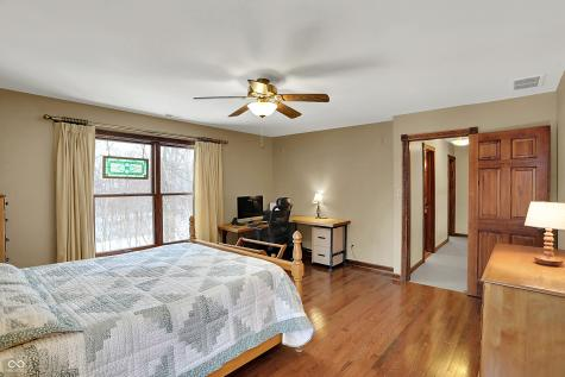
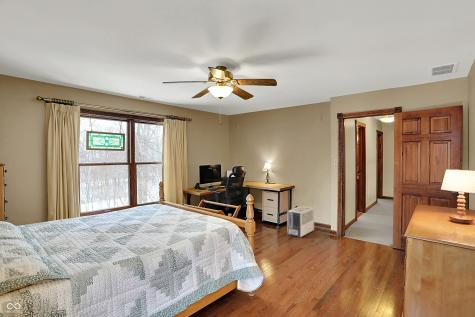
+ air purifier (301, 221)
